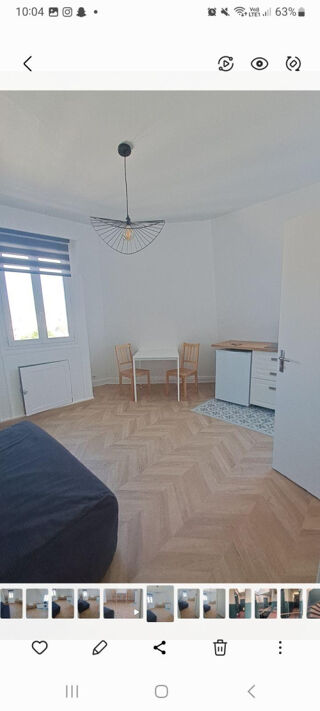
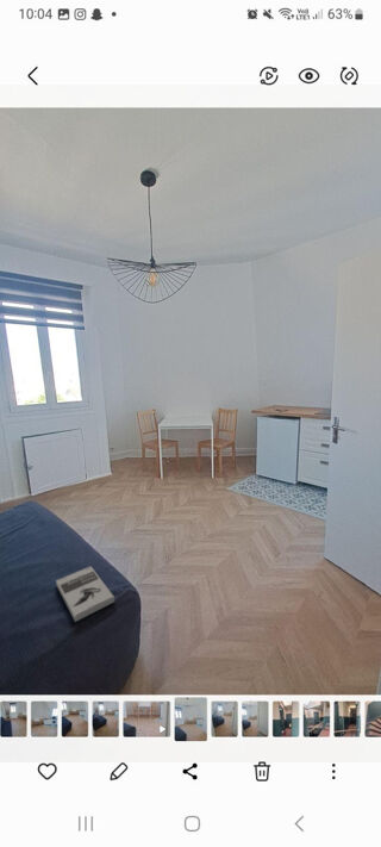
+ book (83, 590)
